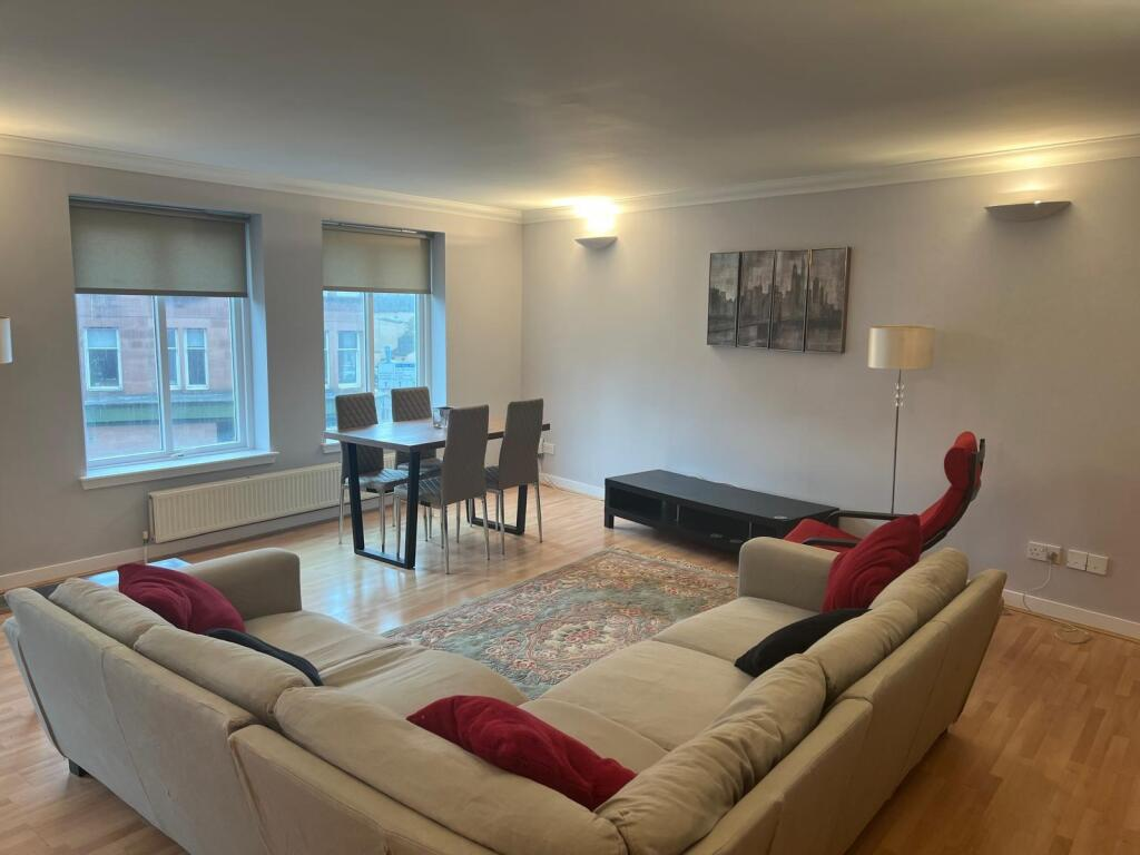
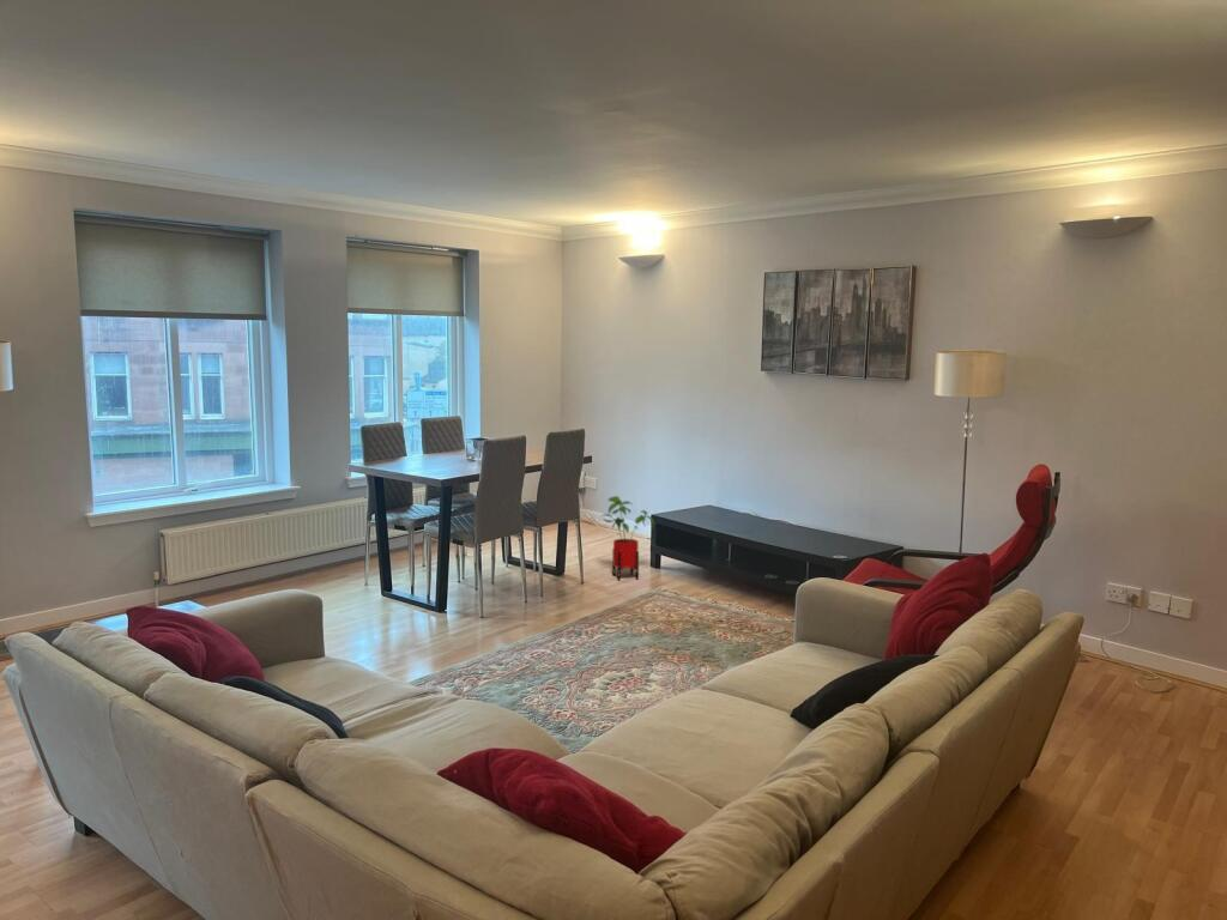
+ house plant (624, 537)
